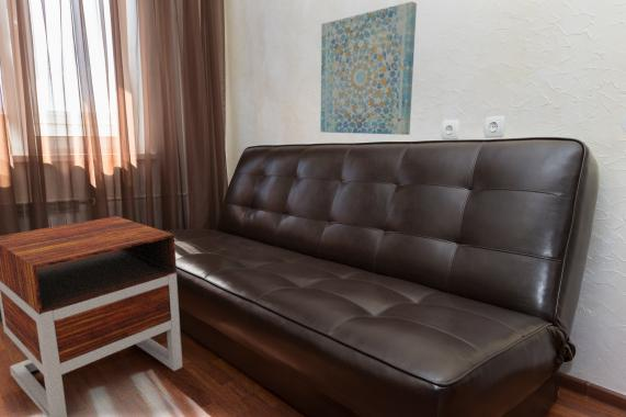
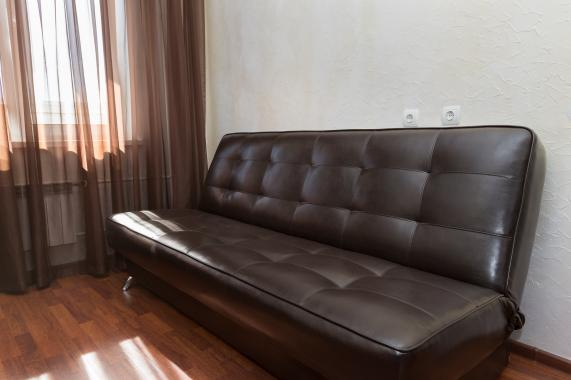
- nightstand (89, 304)
- wall art (362, 75)
